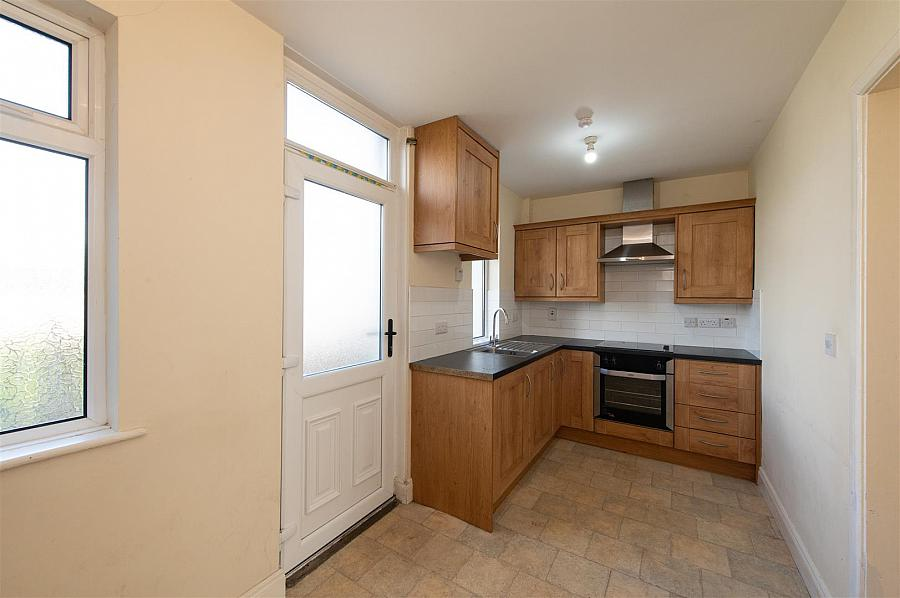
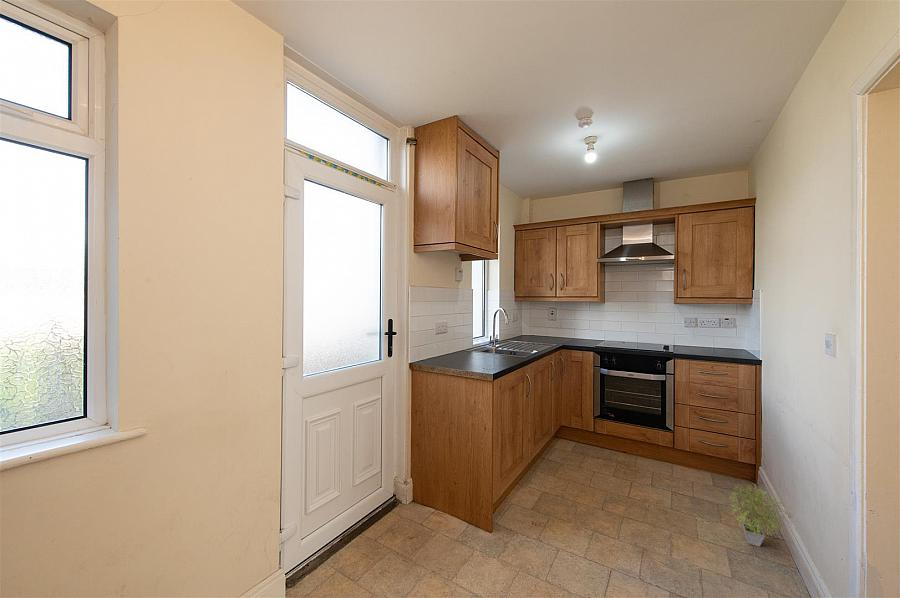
+ potted plant (758, 514)
